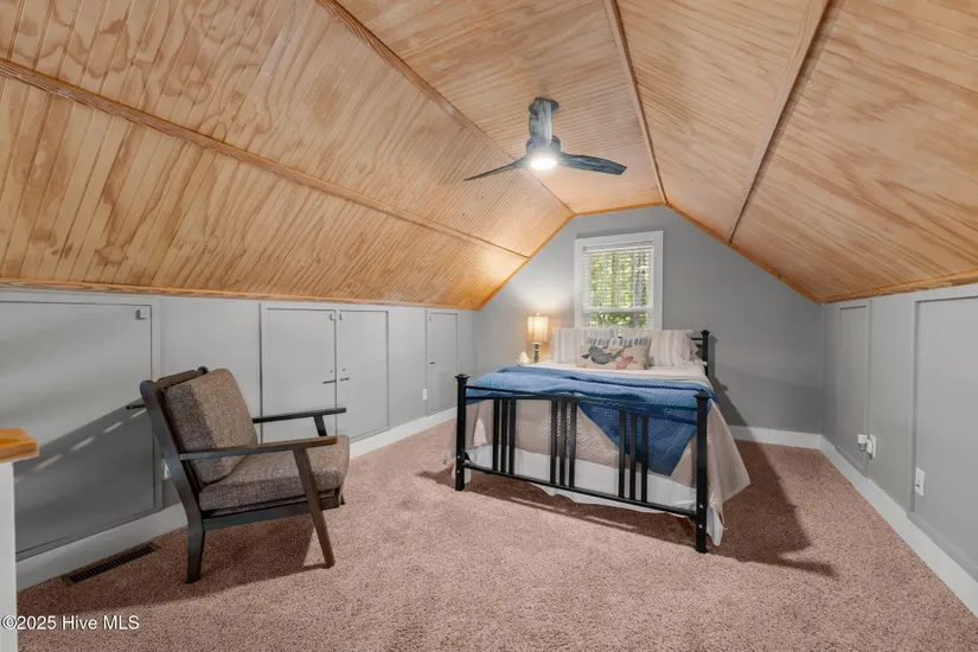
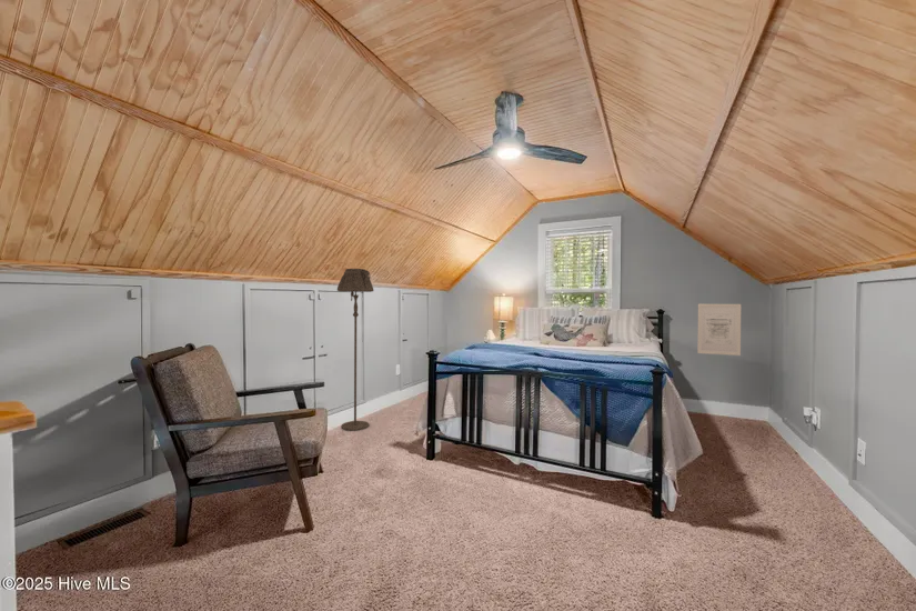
+ wall art (718, 329)
+ floor lamp (355, 348)
